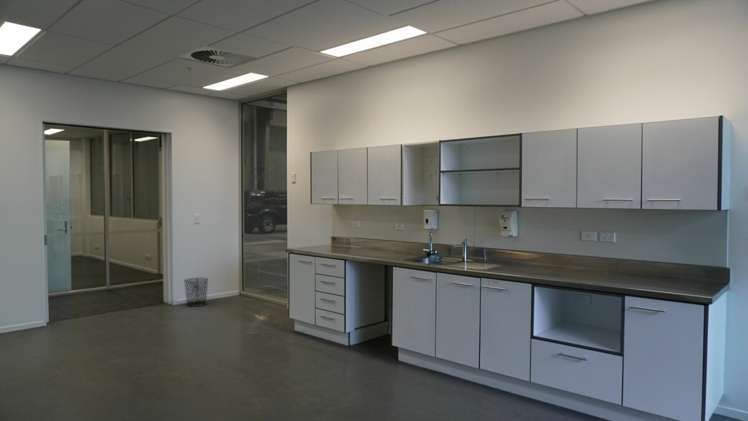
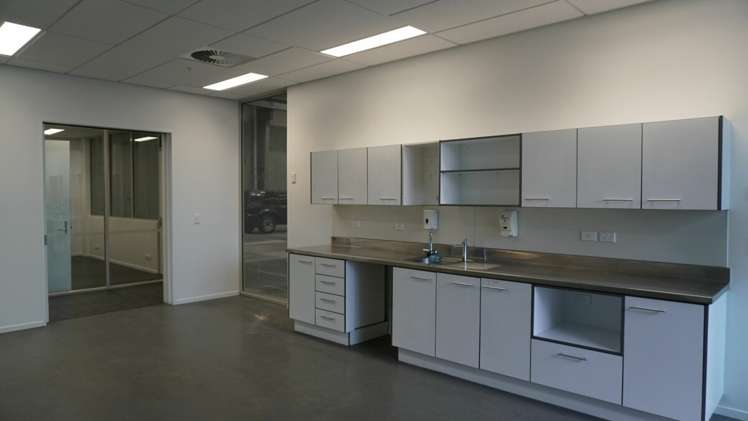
- waste bin (196, 291)
